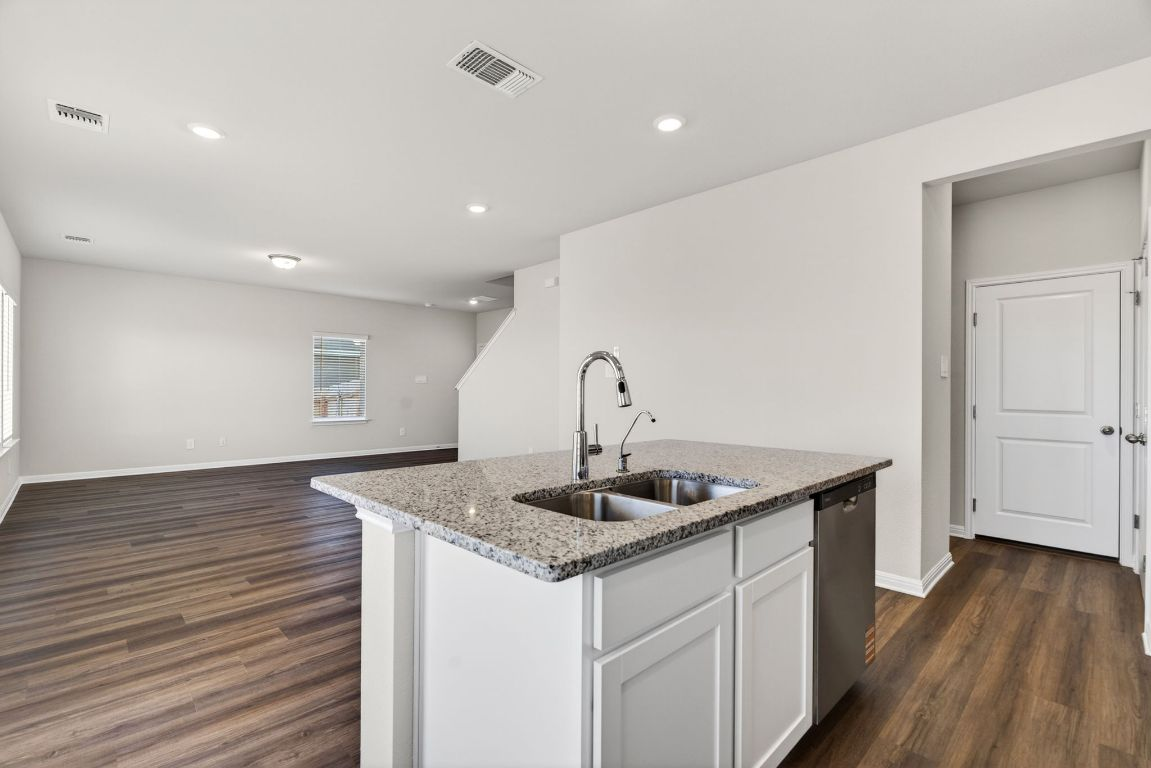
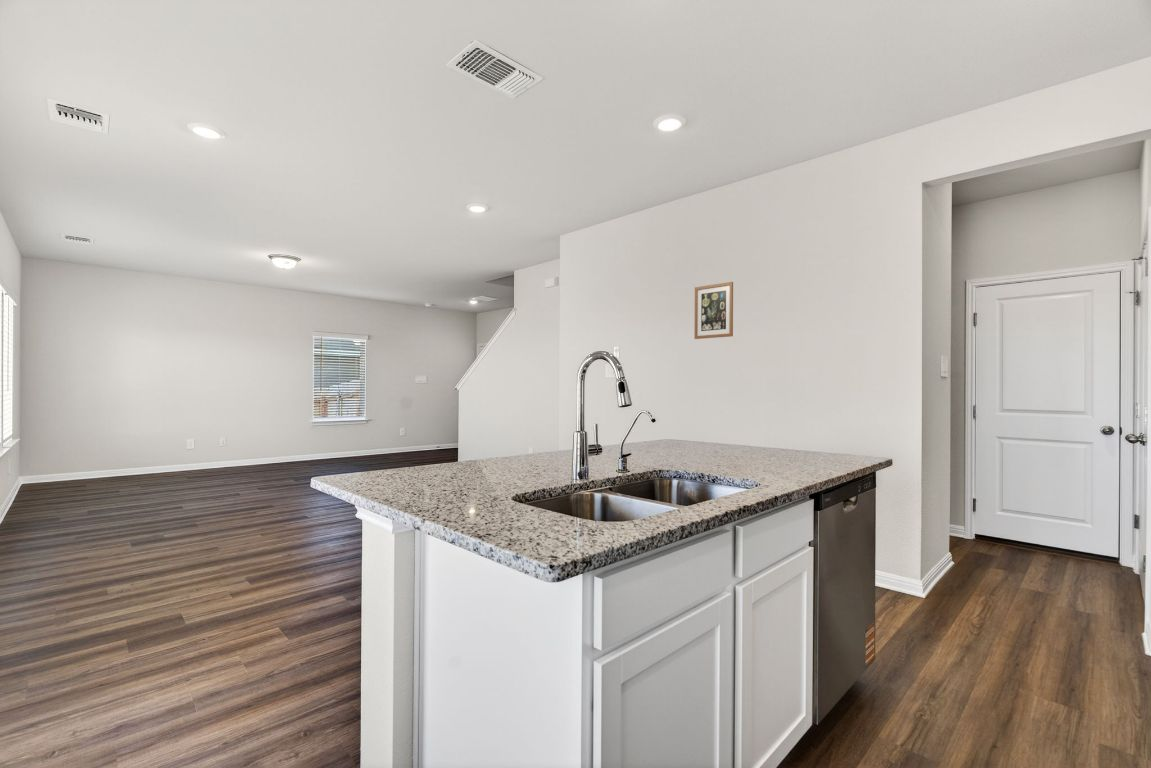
+ wall art (713, 311)
